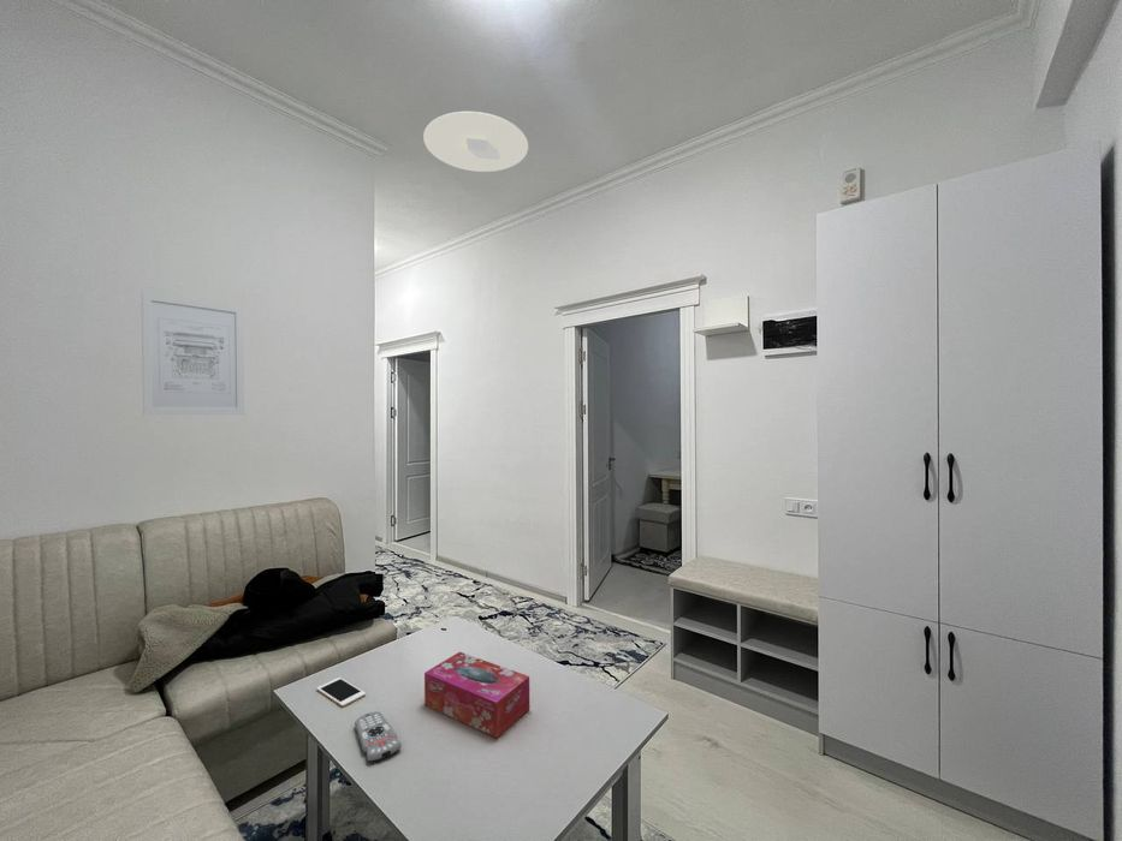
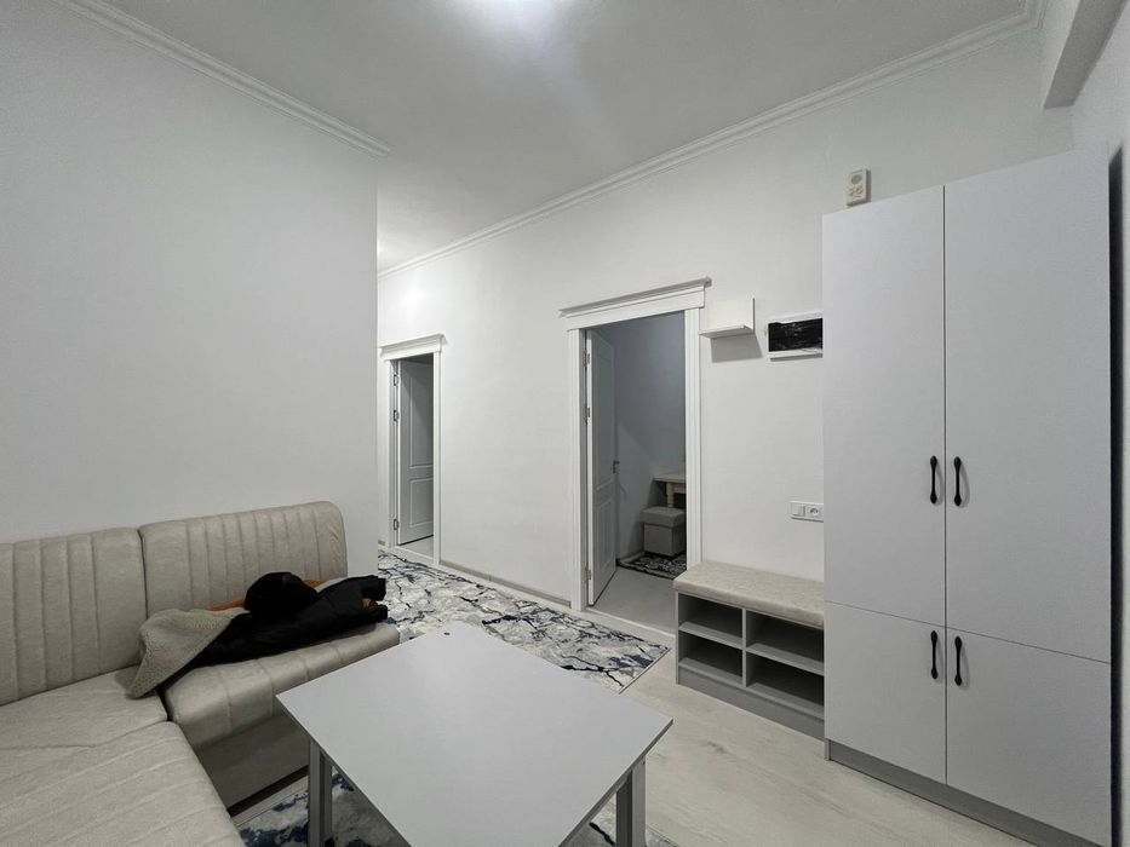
- ceiling light (476, 139)
- remote control (375, 734)
- wall art (196, 357)
- cell phone (340, 691)
- tissue box (476, 690)
